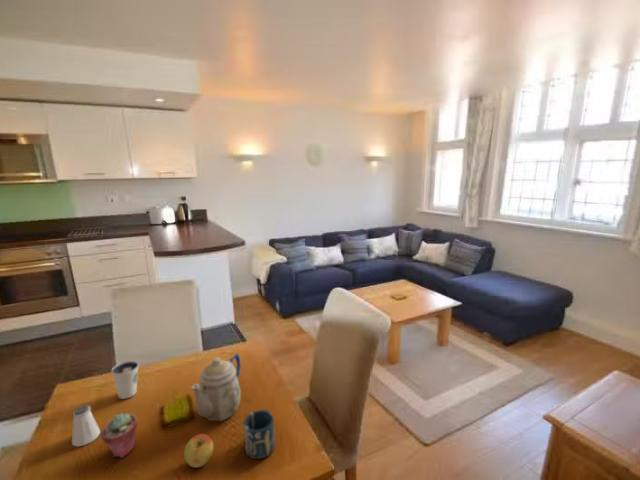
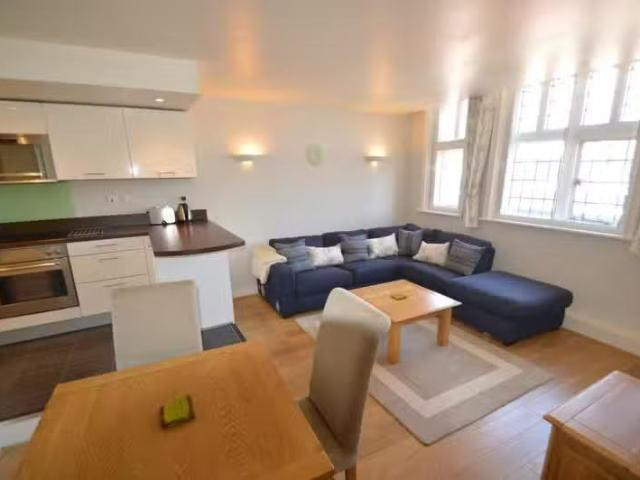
- potted succulent (120, 432)
- cup (260, 429)
- saltshaker (83, 422)
- teapot (219, 384)
- apple (199, 450)
- dixie cup (127, 380)
